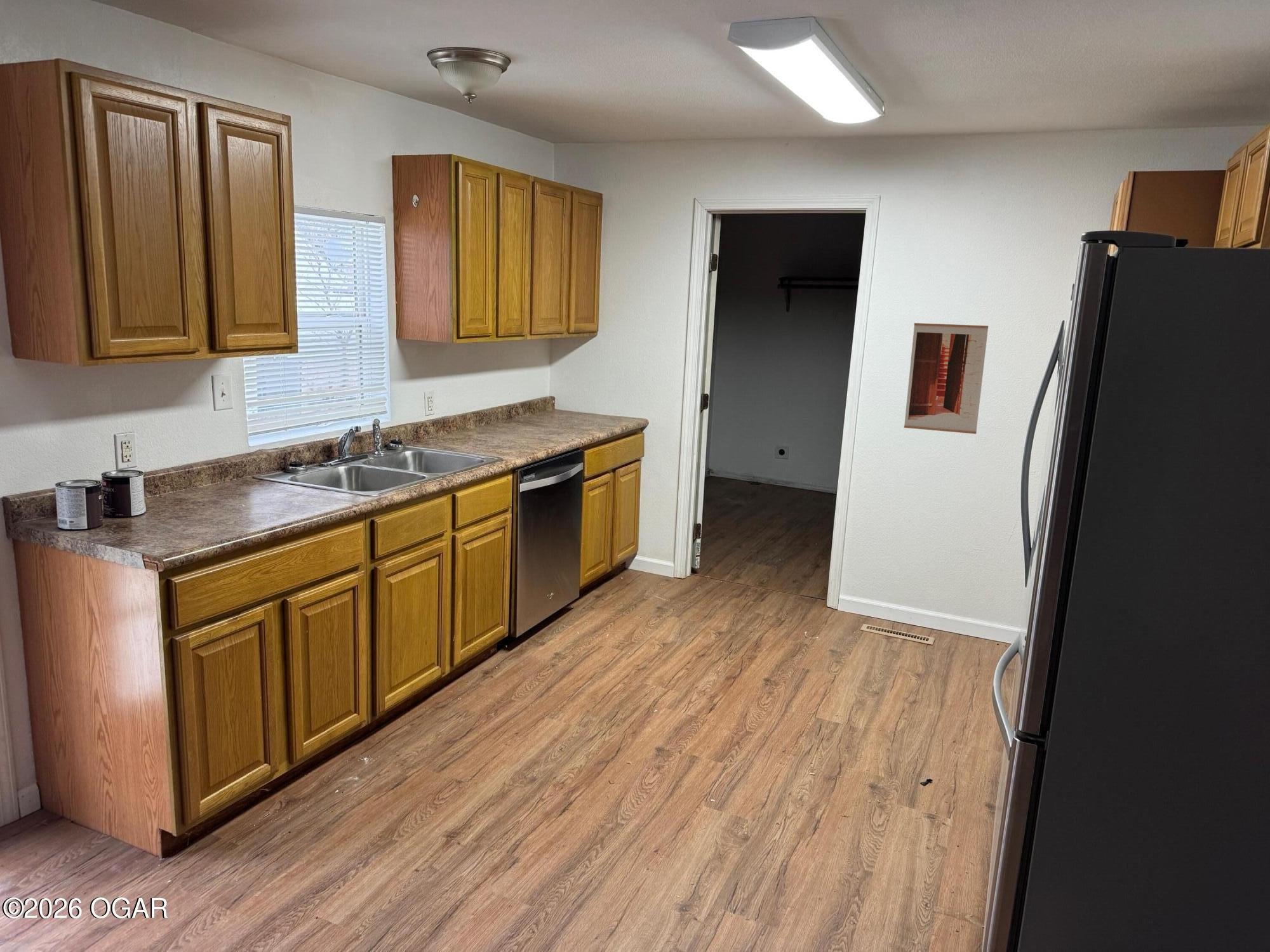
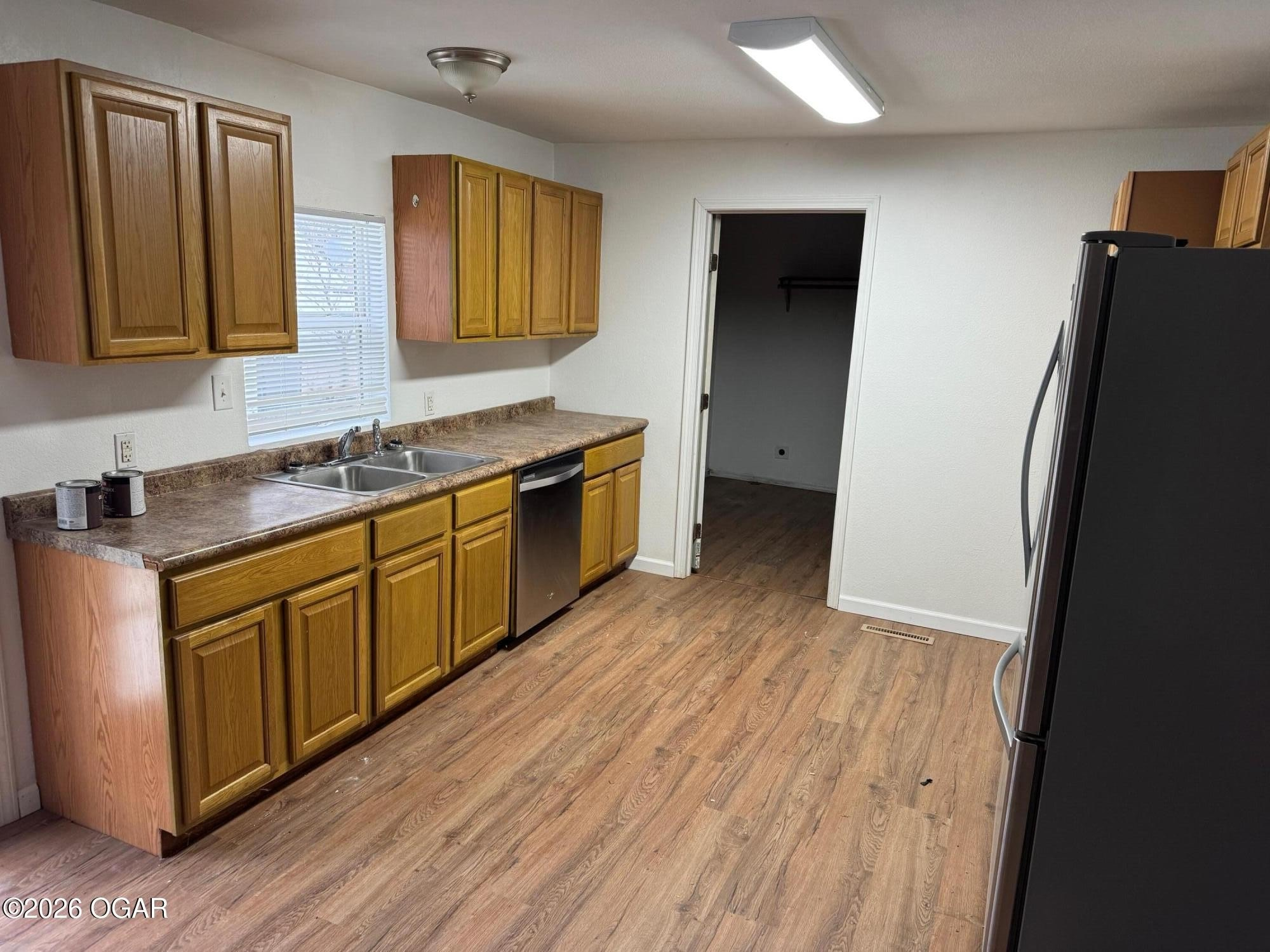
- wall art (945, 378)
